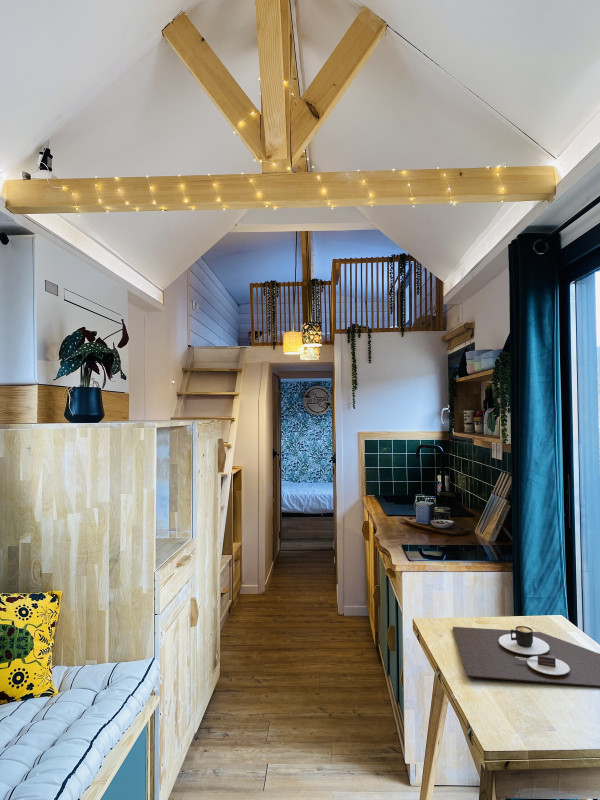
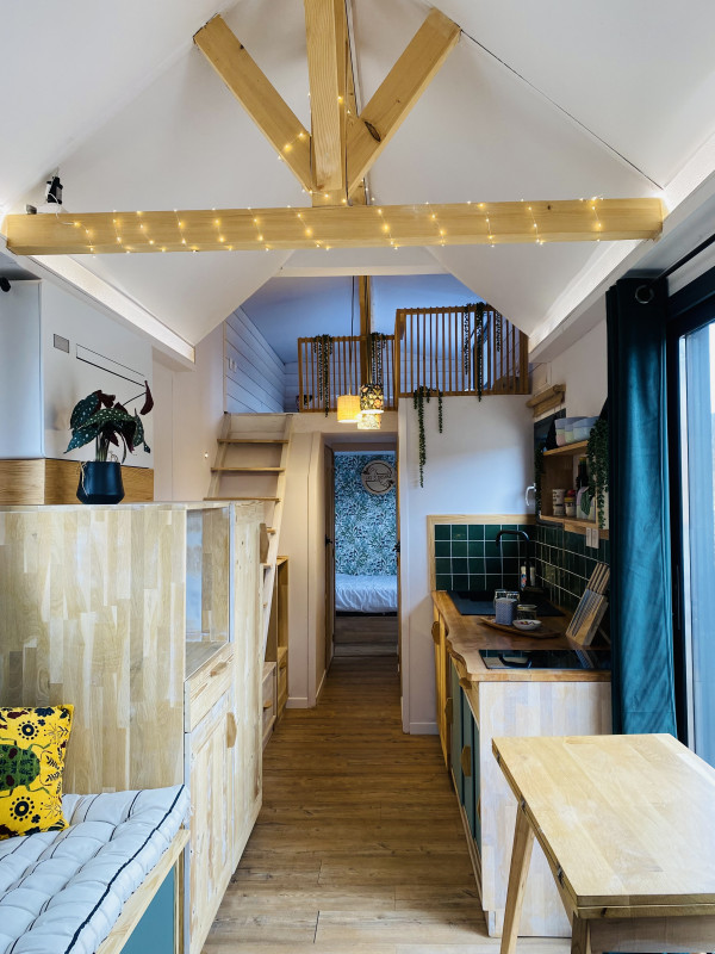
- place mat (532, 644)
